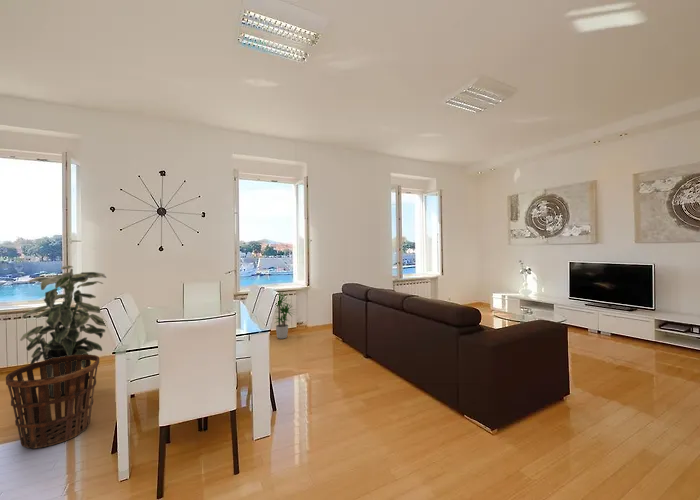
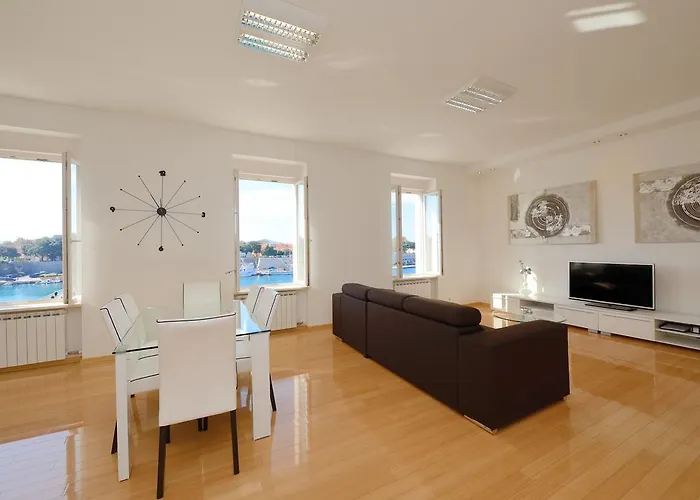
- indoor plant (67, 329)
- potted plant (281, 313)
- basket (56, 399)
